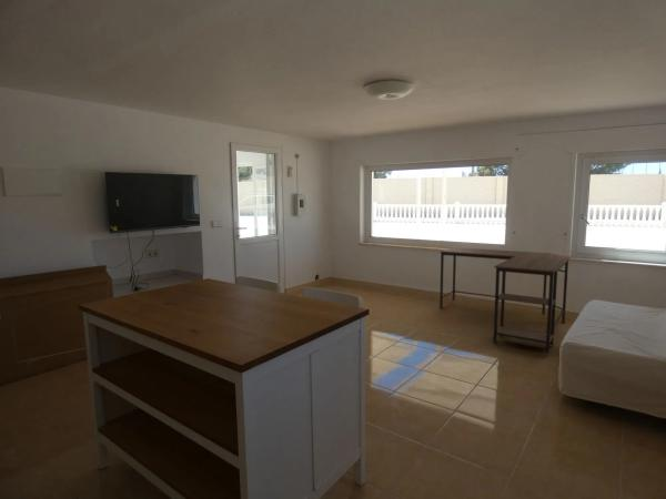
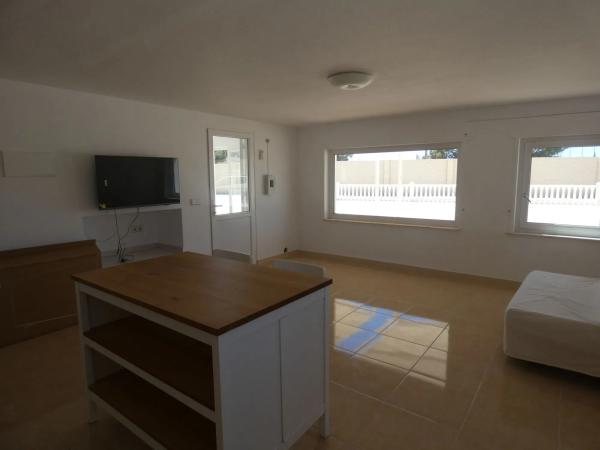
- desk (495, 289)
